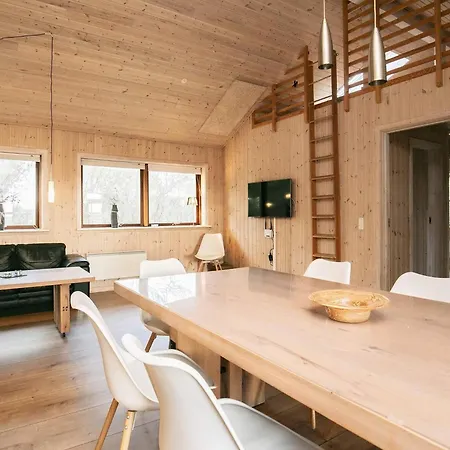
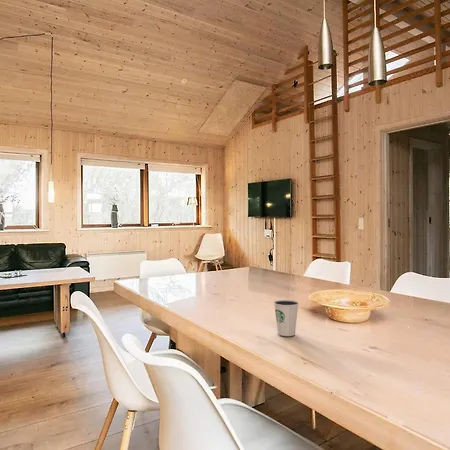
+ dixie cup (286, 318)
